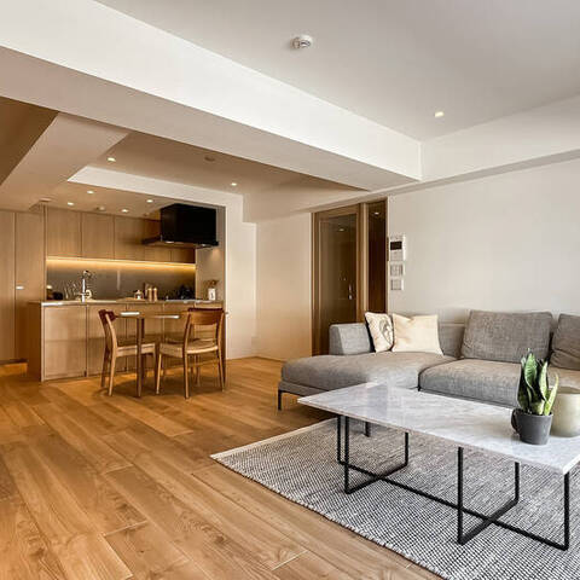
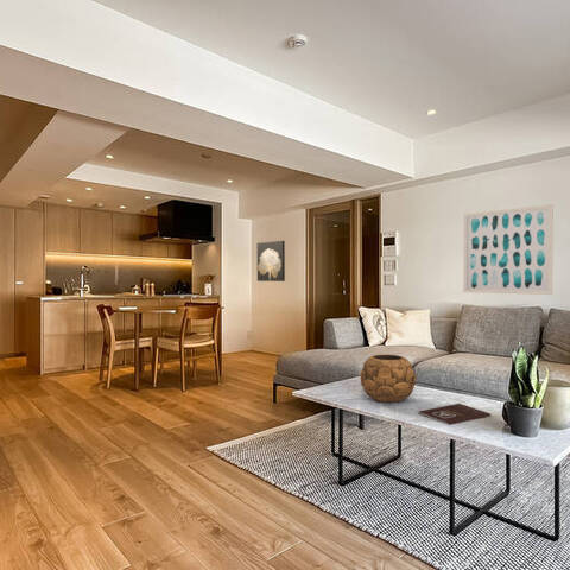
+ book (454, 413)
+ wall art (270, 261)
+ wall art (505, 251)
+ decorative bowl (387, 378)
